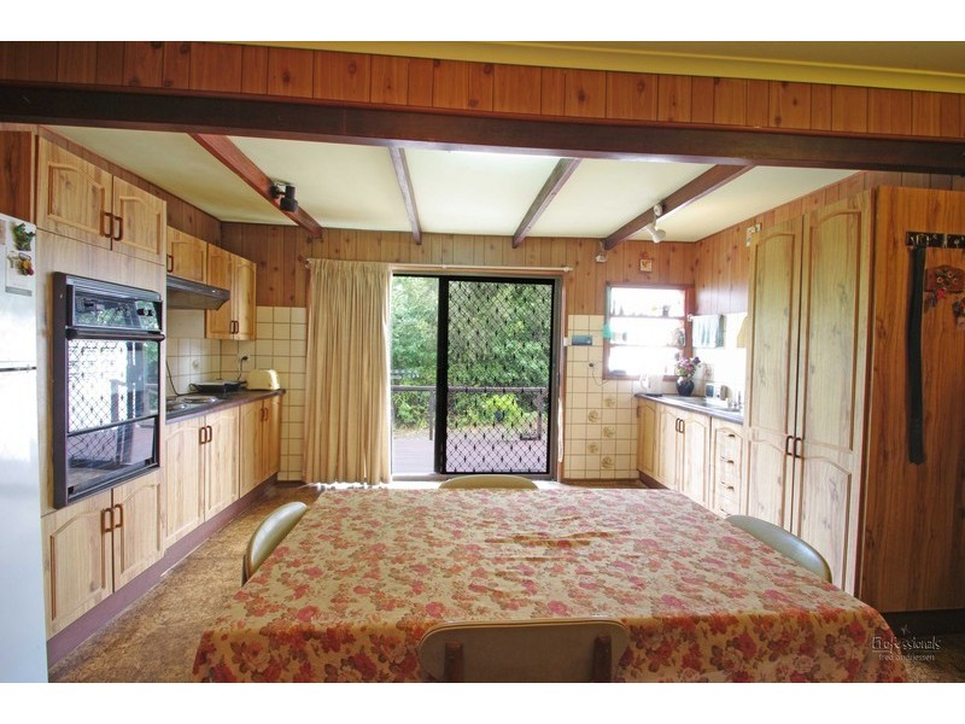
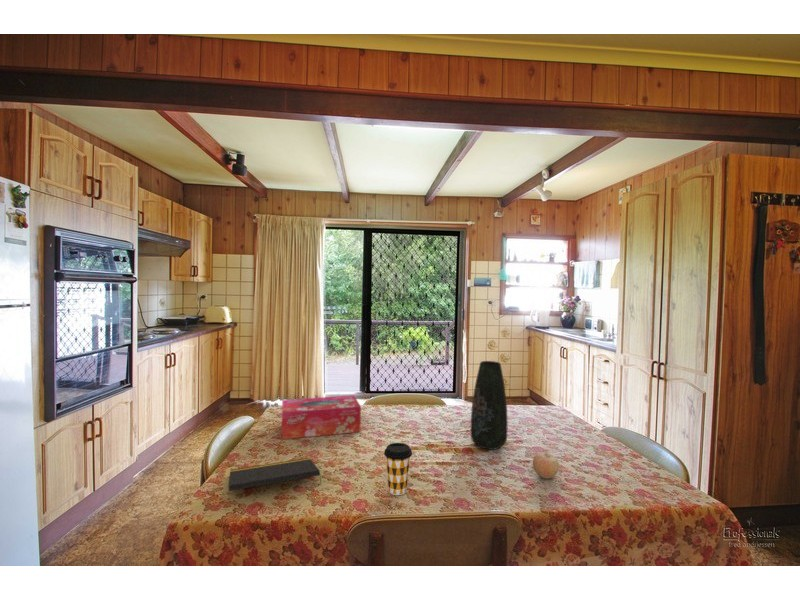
+ fruit (545, 463)
+ coffee cup (397, 468)
+ vase (489, 403)
+ notepad (273, 472)
+ tissue box (320, 415)
